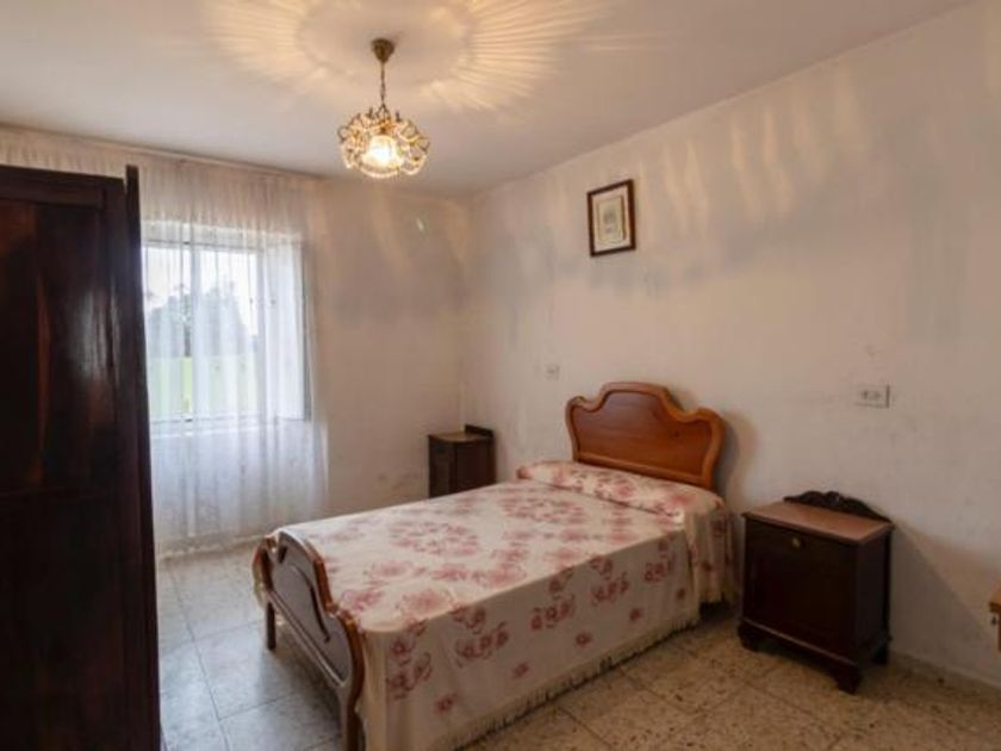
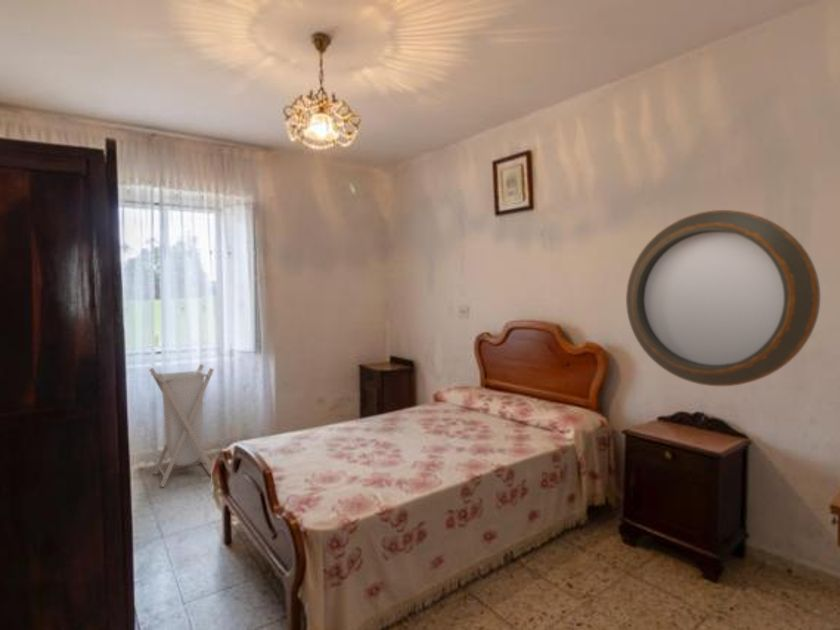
+ laundry hamper (183, 421)
+ home mirror (706, 298)
